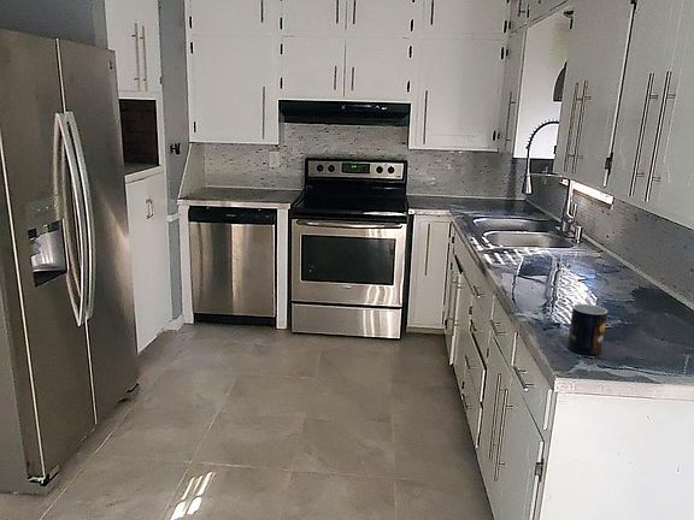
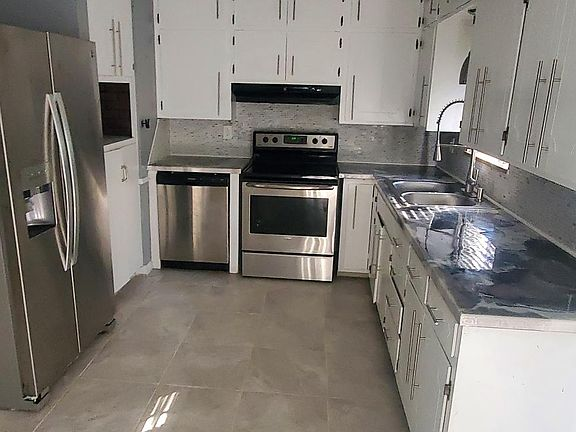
- mug (589, 331)
